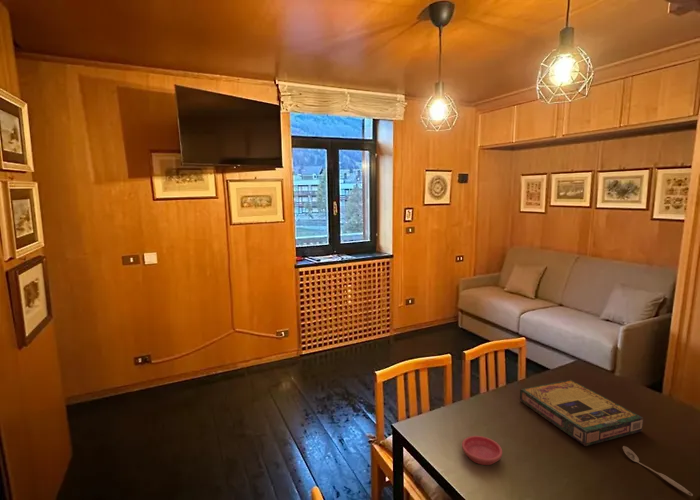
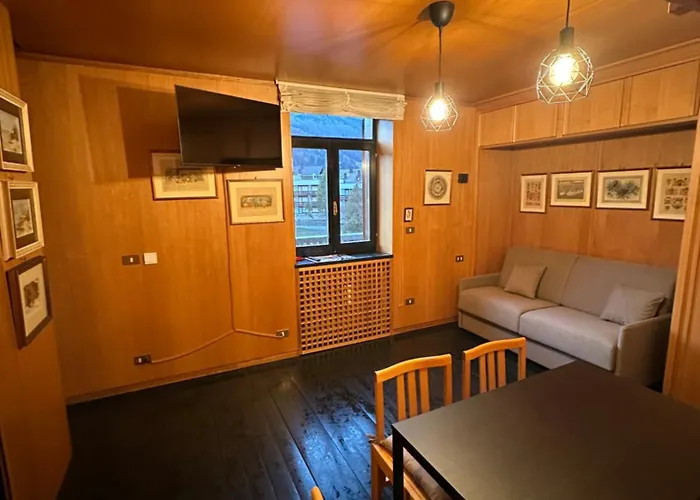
- saucer (481, 451)
- video game box (577, 408)
- spoon (654, 471)
